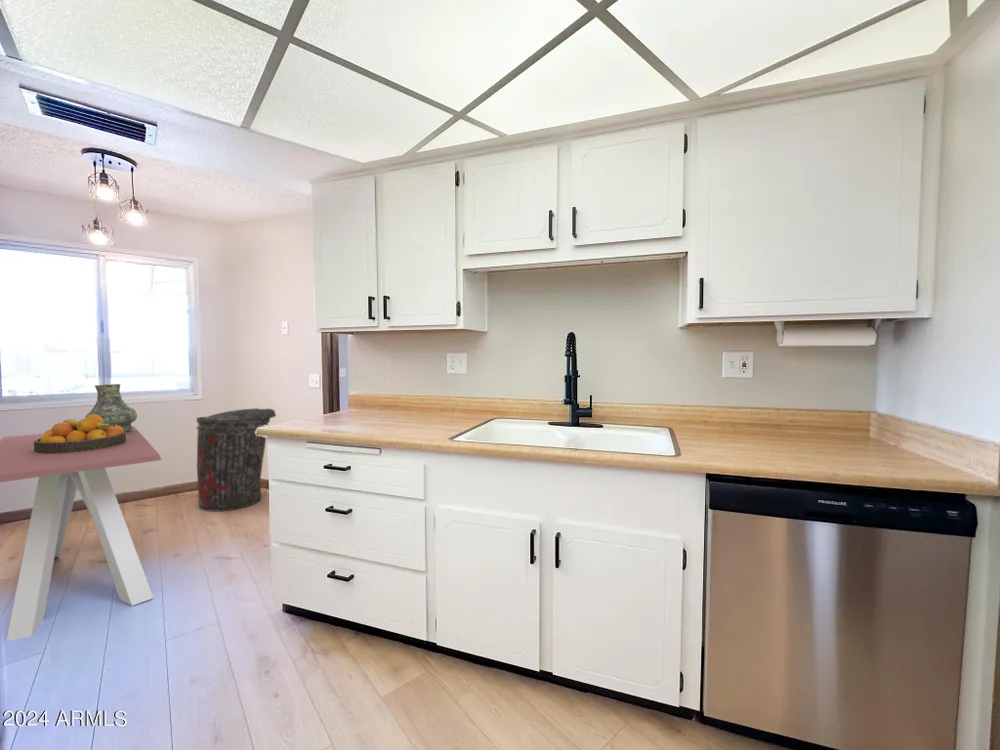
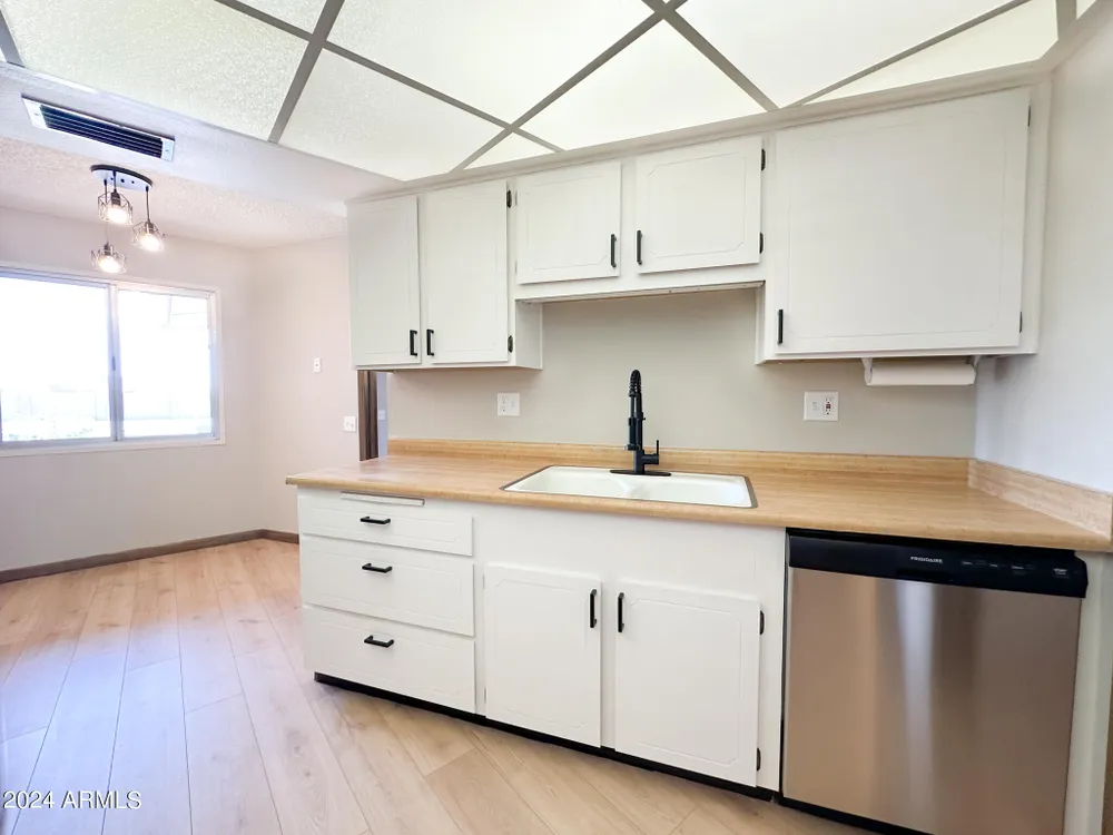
- trash can (238, 456)
- vase (111, 407)
- fruit bowl (82, 431)
- dining table (71, 510)
